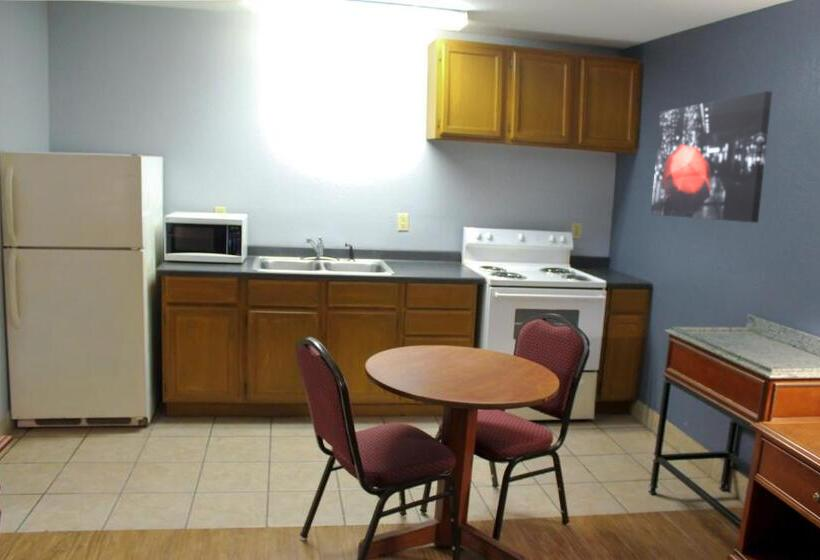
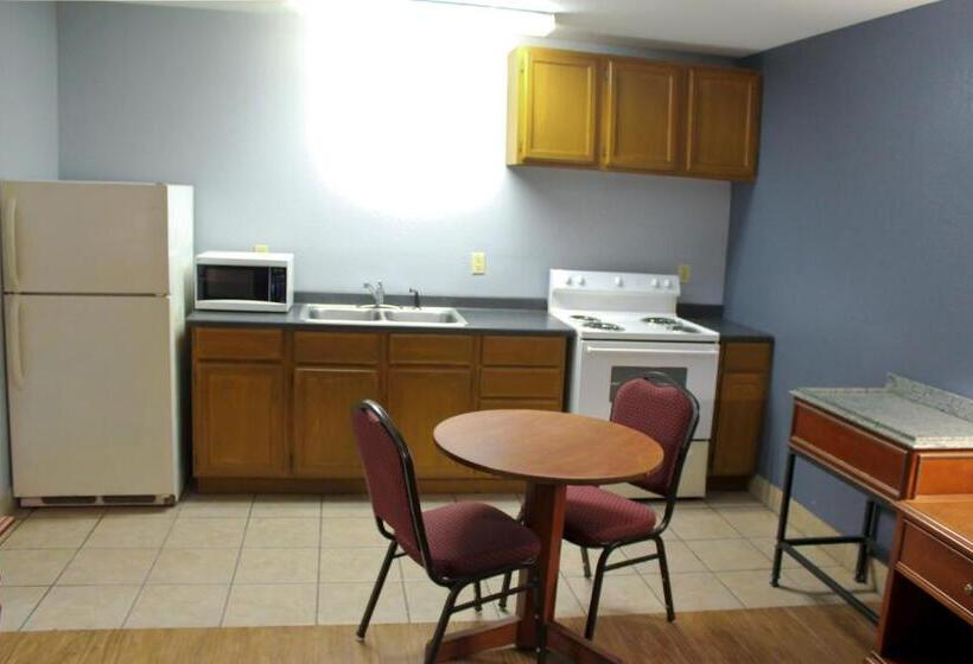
- wall art (703, 161)
